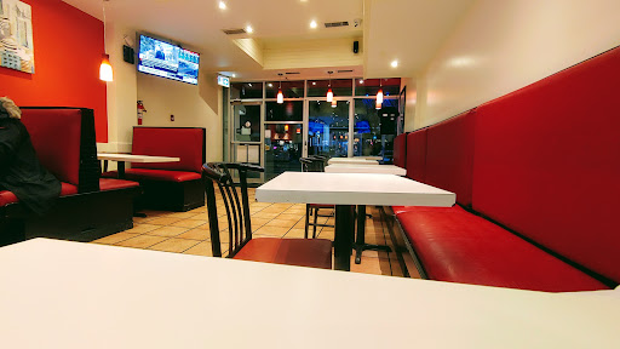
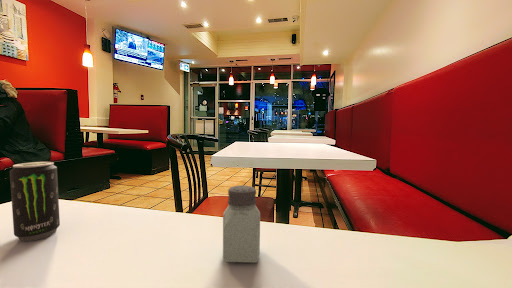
+ saltshaker (241, 221)
+ beverage can (36, 199)
